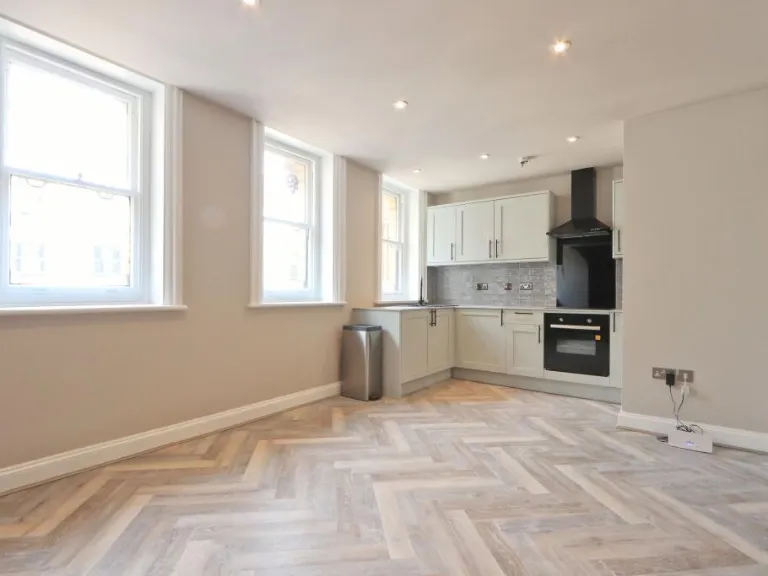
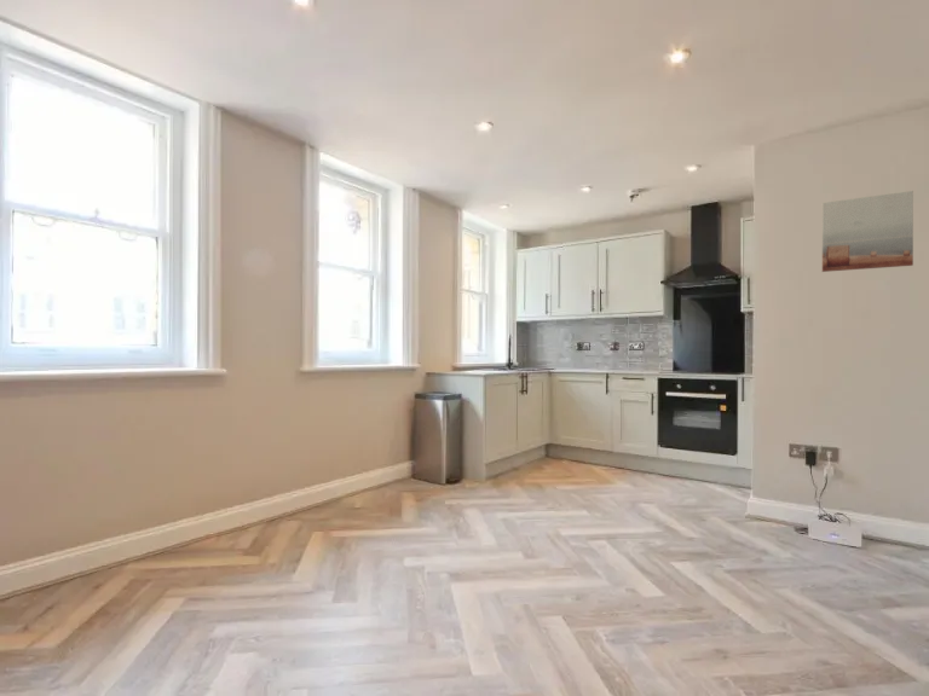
+ wall art (865, 232)
